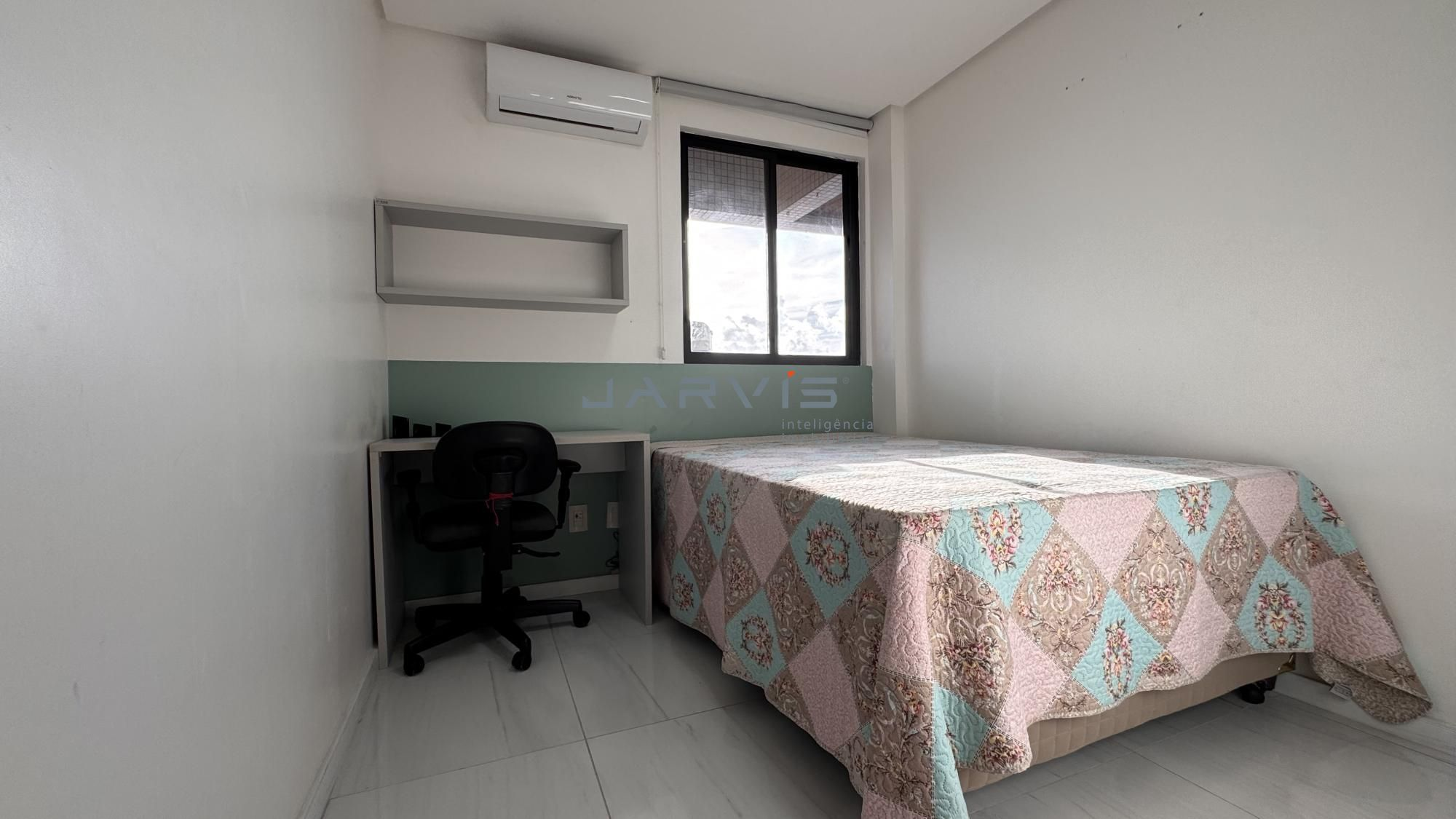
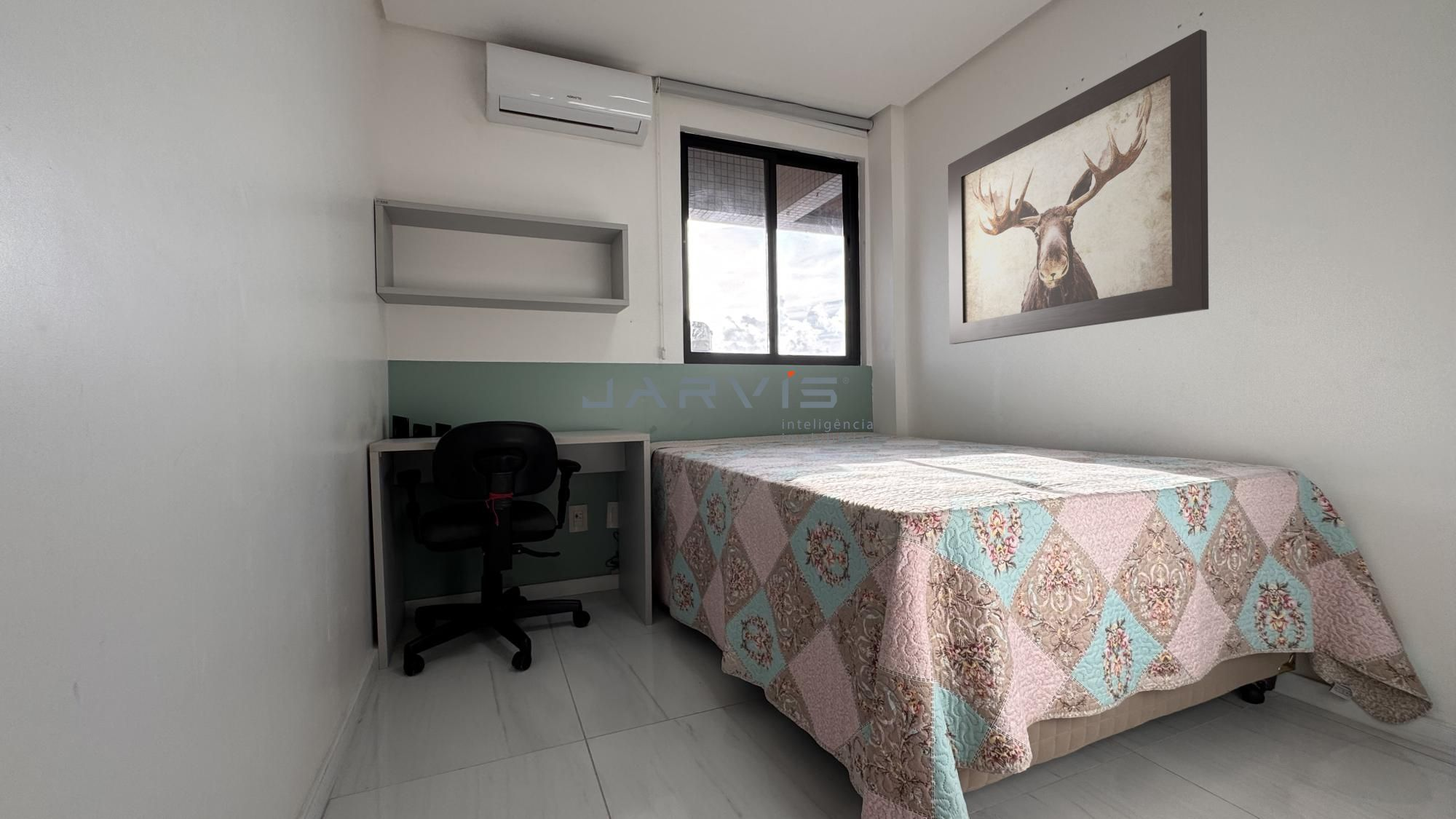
+ wall art (1050, 221)
